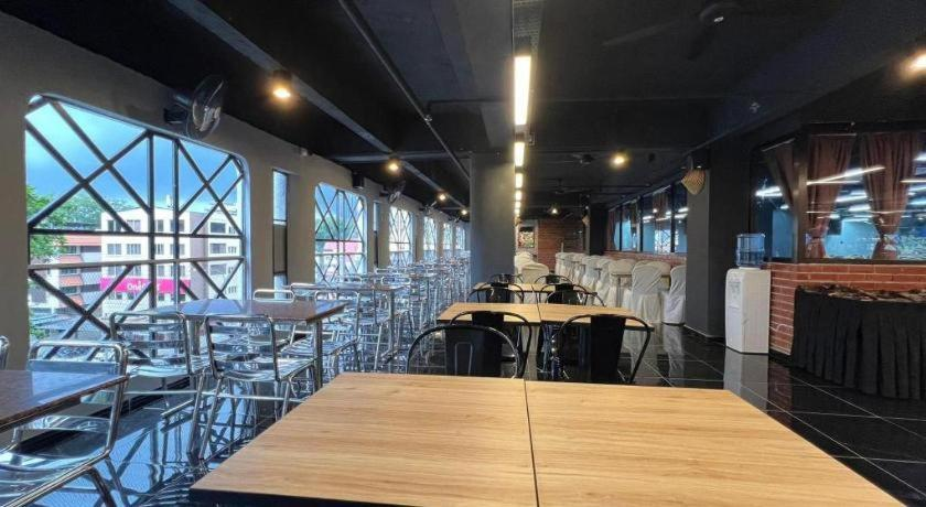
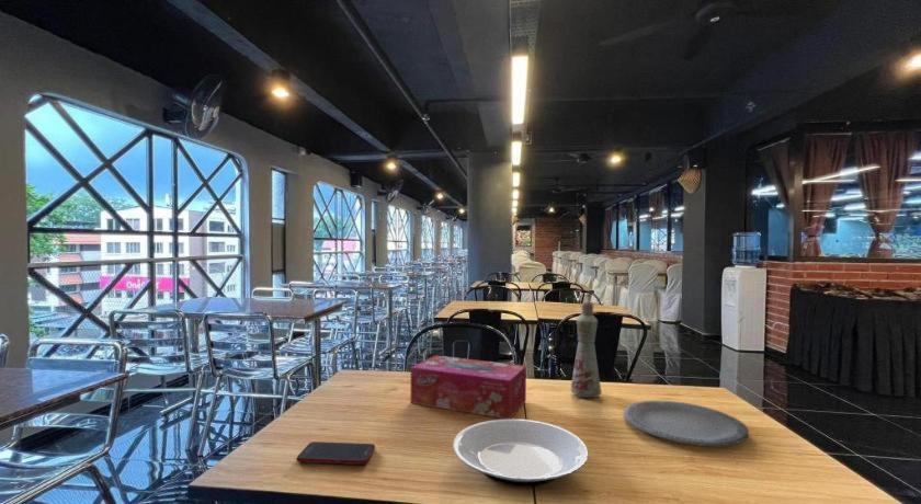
+ bottle (585, 347)
+ plate (519, 454)
+ plate (682, 422)
+ cell phone (337, 453)
+ tissue box (468, 383)
